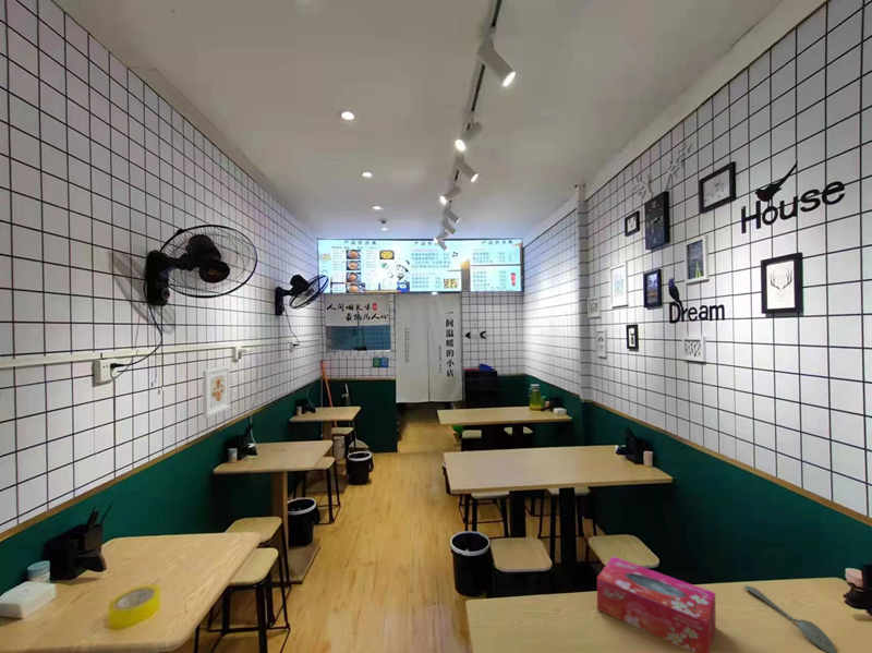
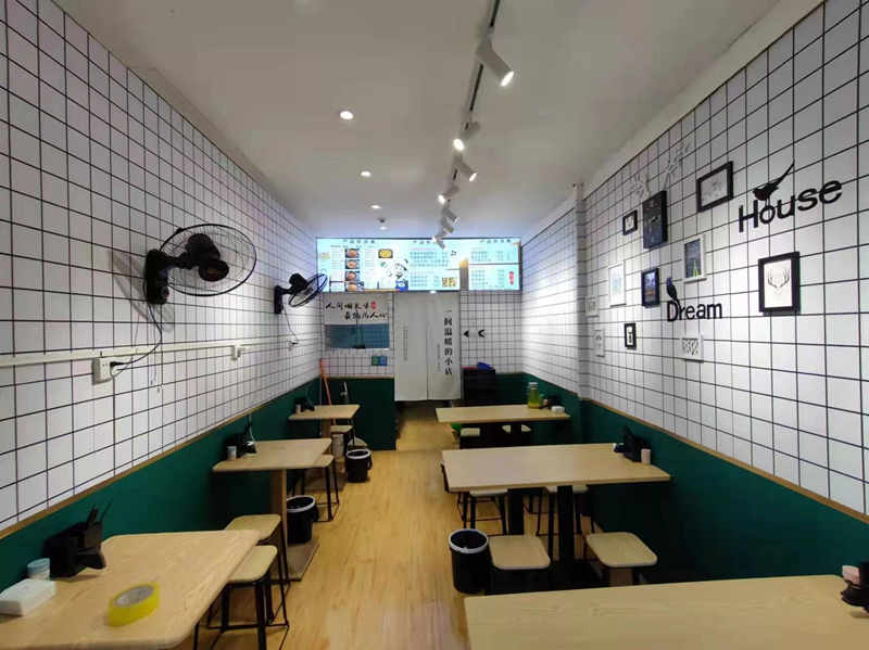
- spoon (784, 612)
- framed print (217, 390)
- tissue box (654, 601)
